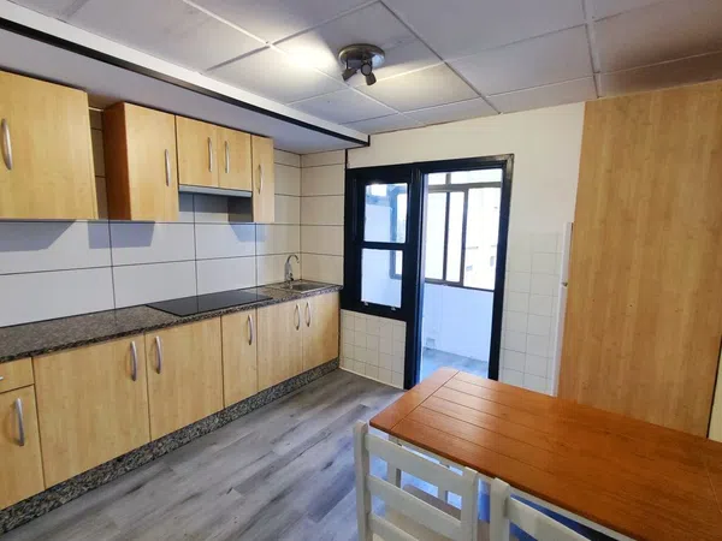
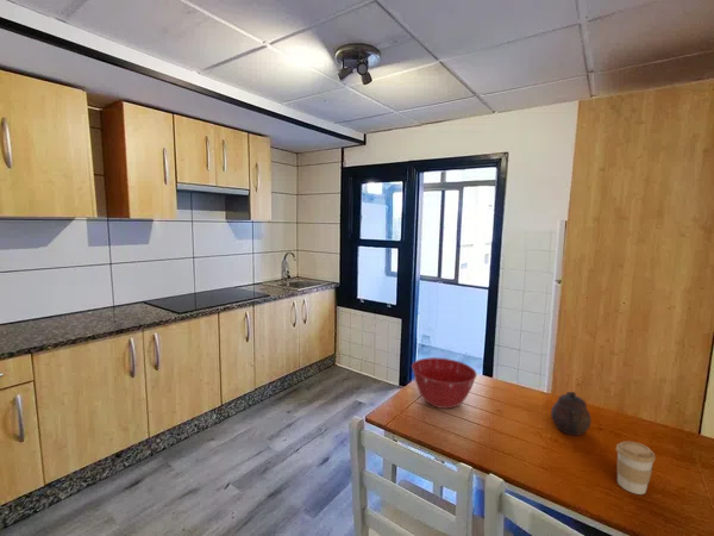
+ coffee cup (633, 466)
+ teapot (570, 411)
+ mixing bowl (443, 385)
